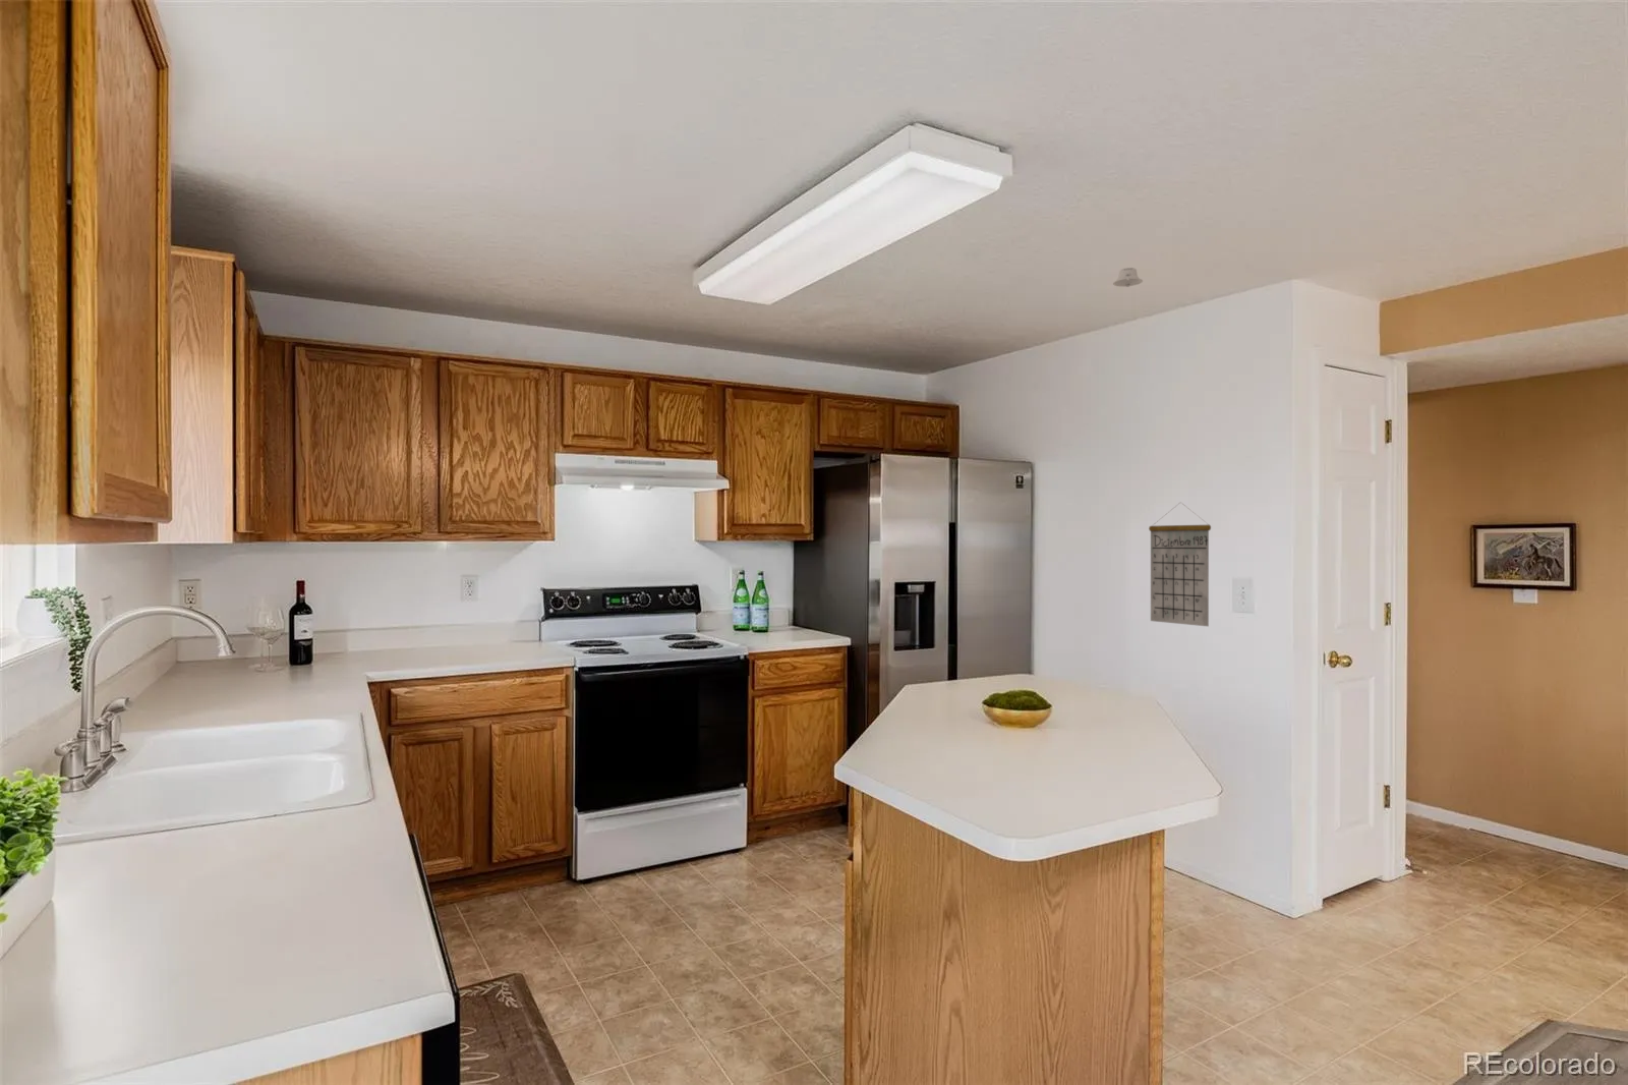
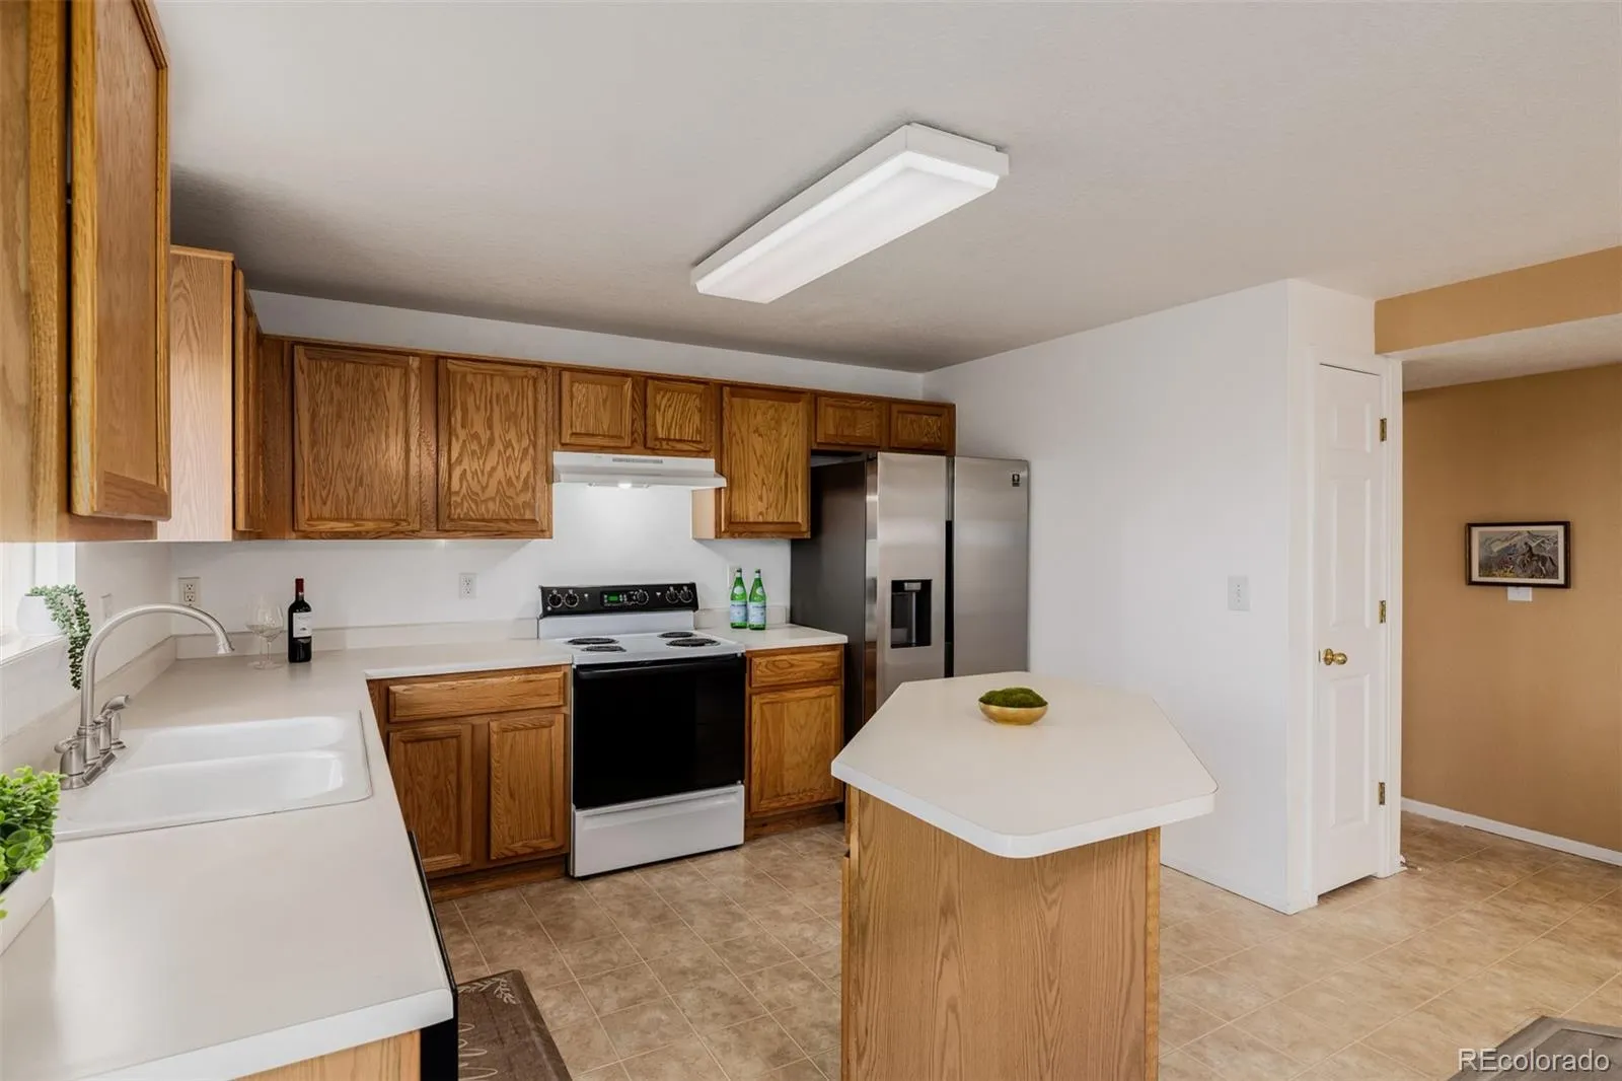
- calendar (1178, 562)
- recessed light (1127, 277)
